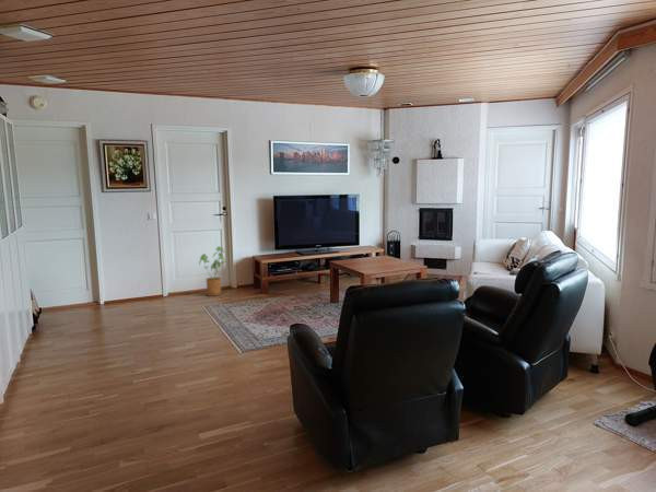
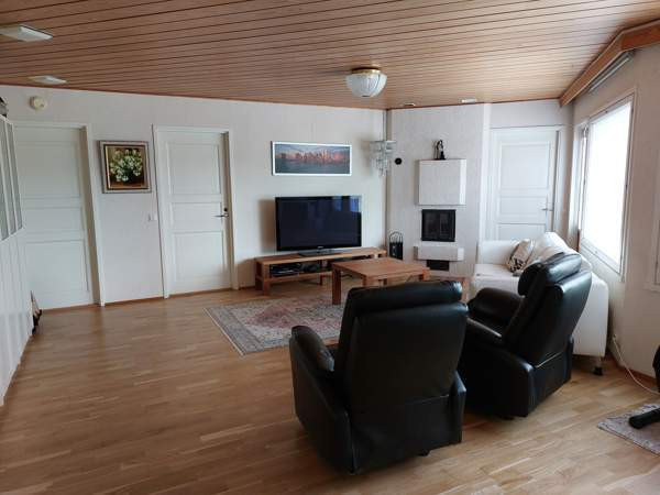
- house plant (215, 271)
